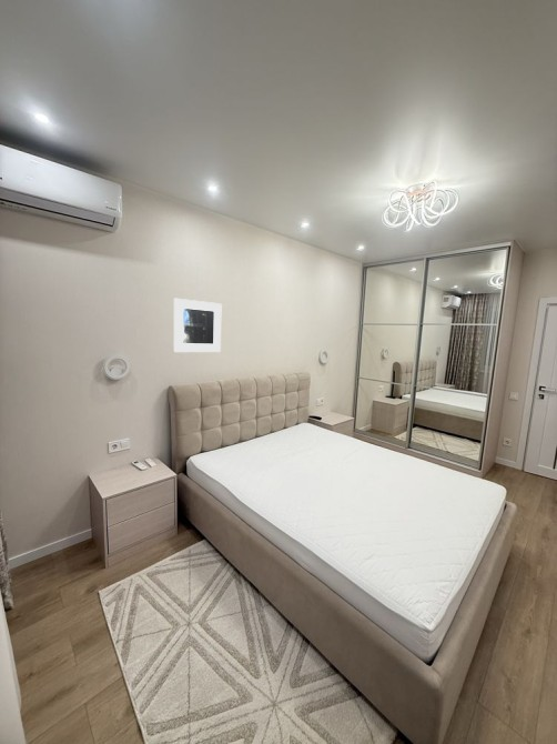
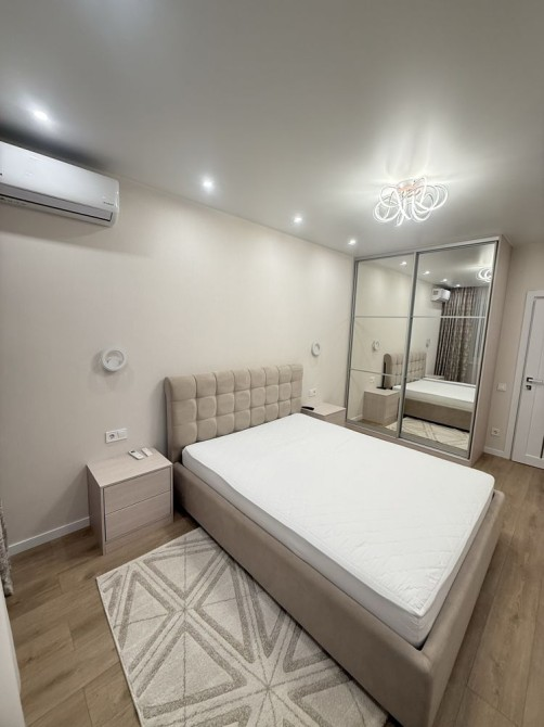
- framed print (199, 326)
